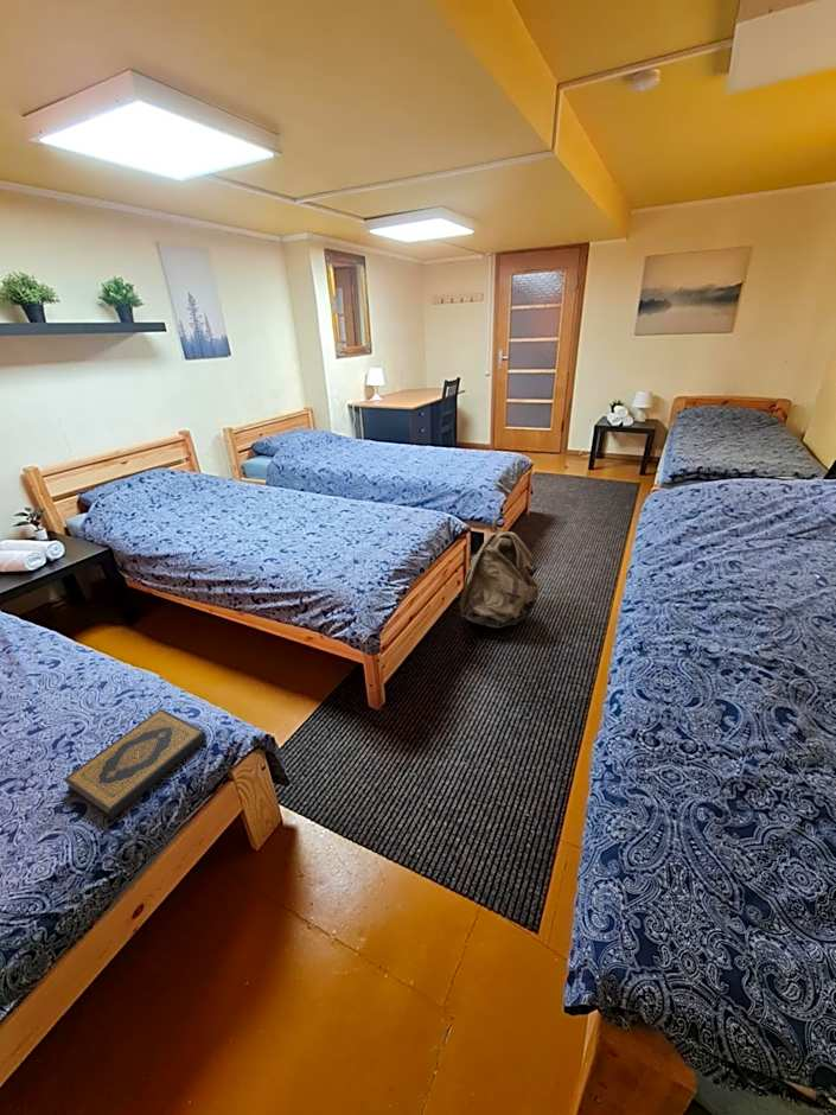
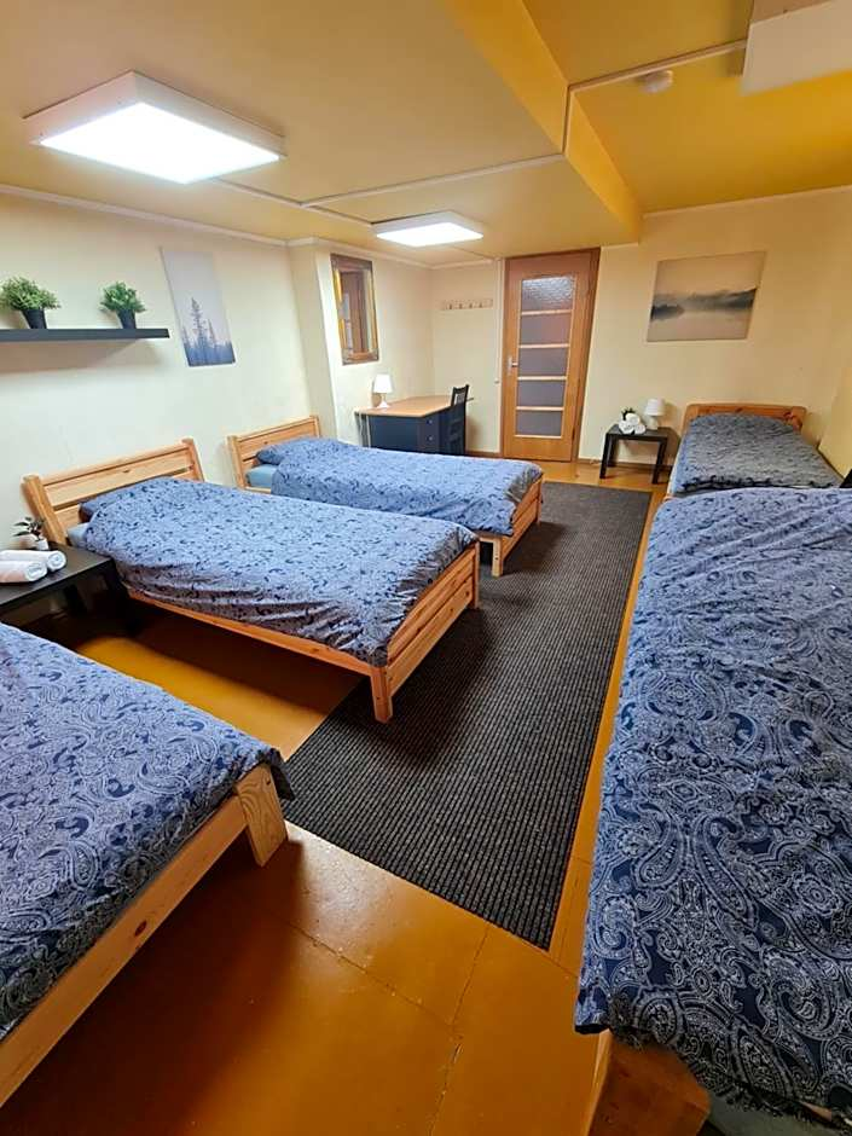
- hardback book (139, 758)
- backpack (494, 575)
